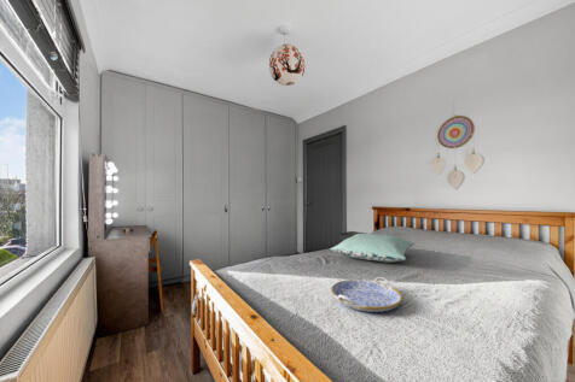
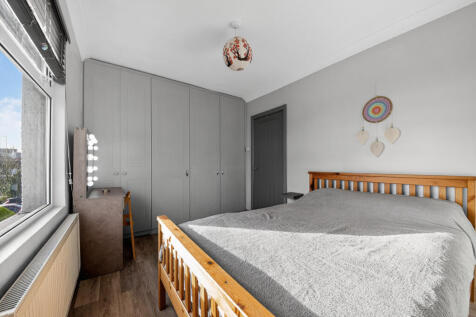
- pillow (373, 246)
- serving tray (365, 293)
